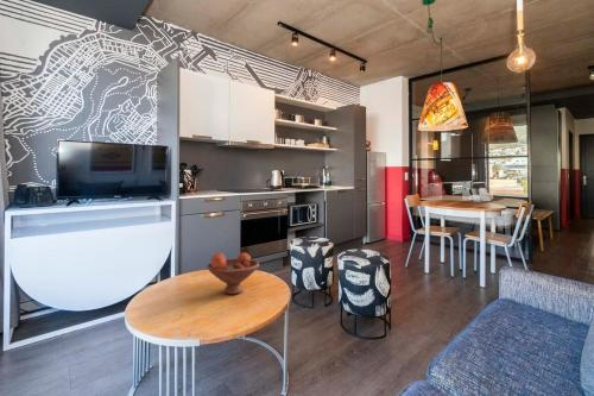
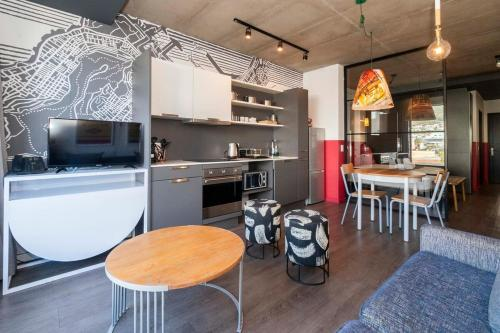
- fruit bowl (233, 272)
